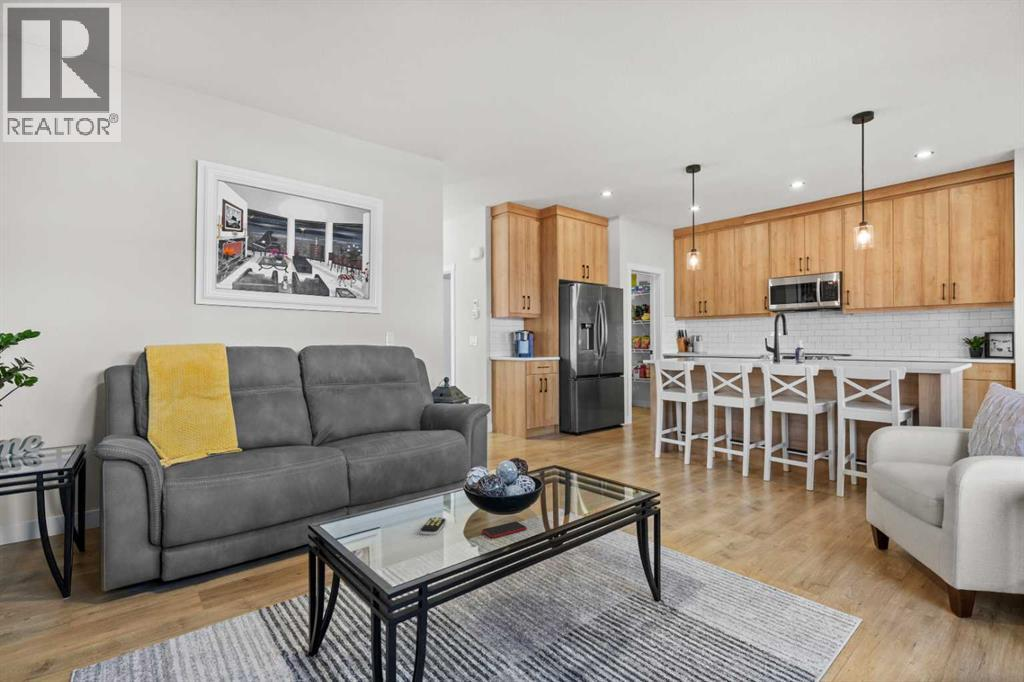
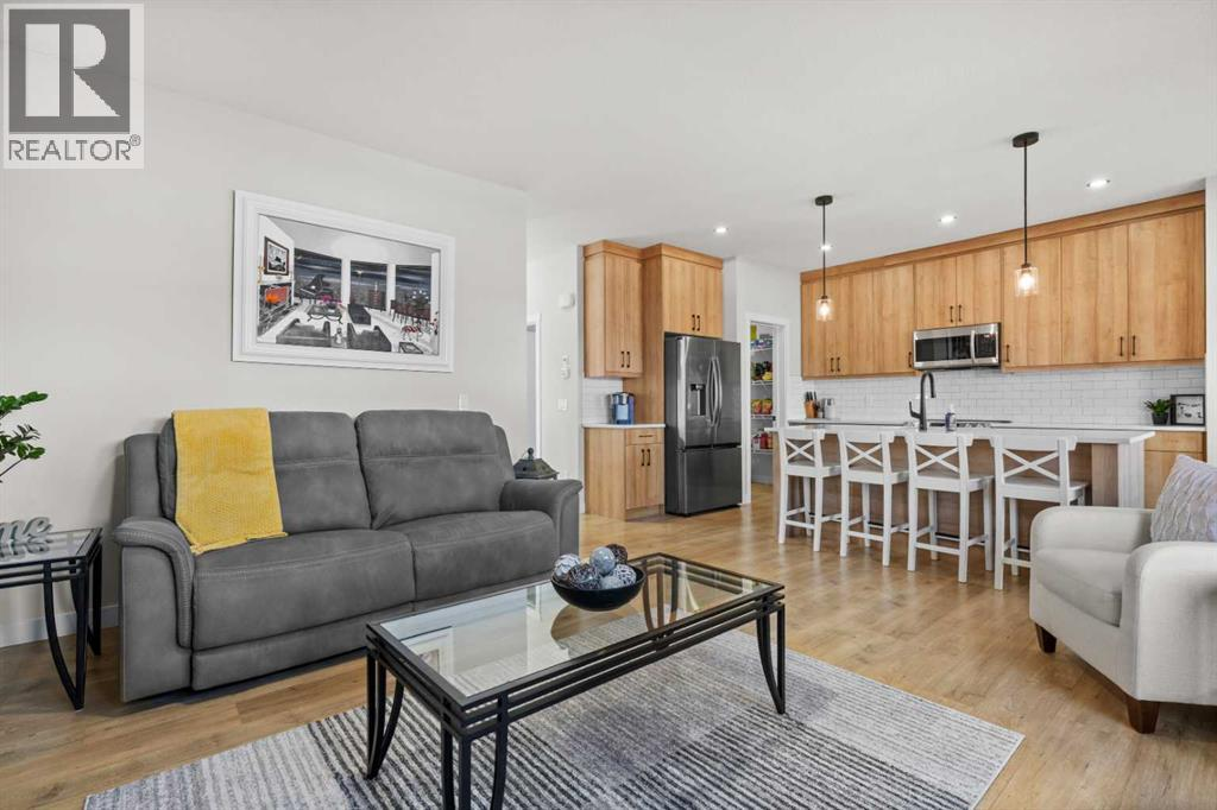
- remote control (433, 525)
- smartphone (504, 529)
